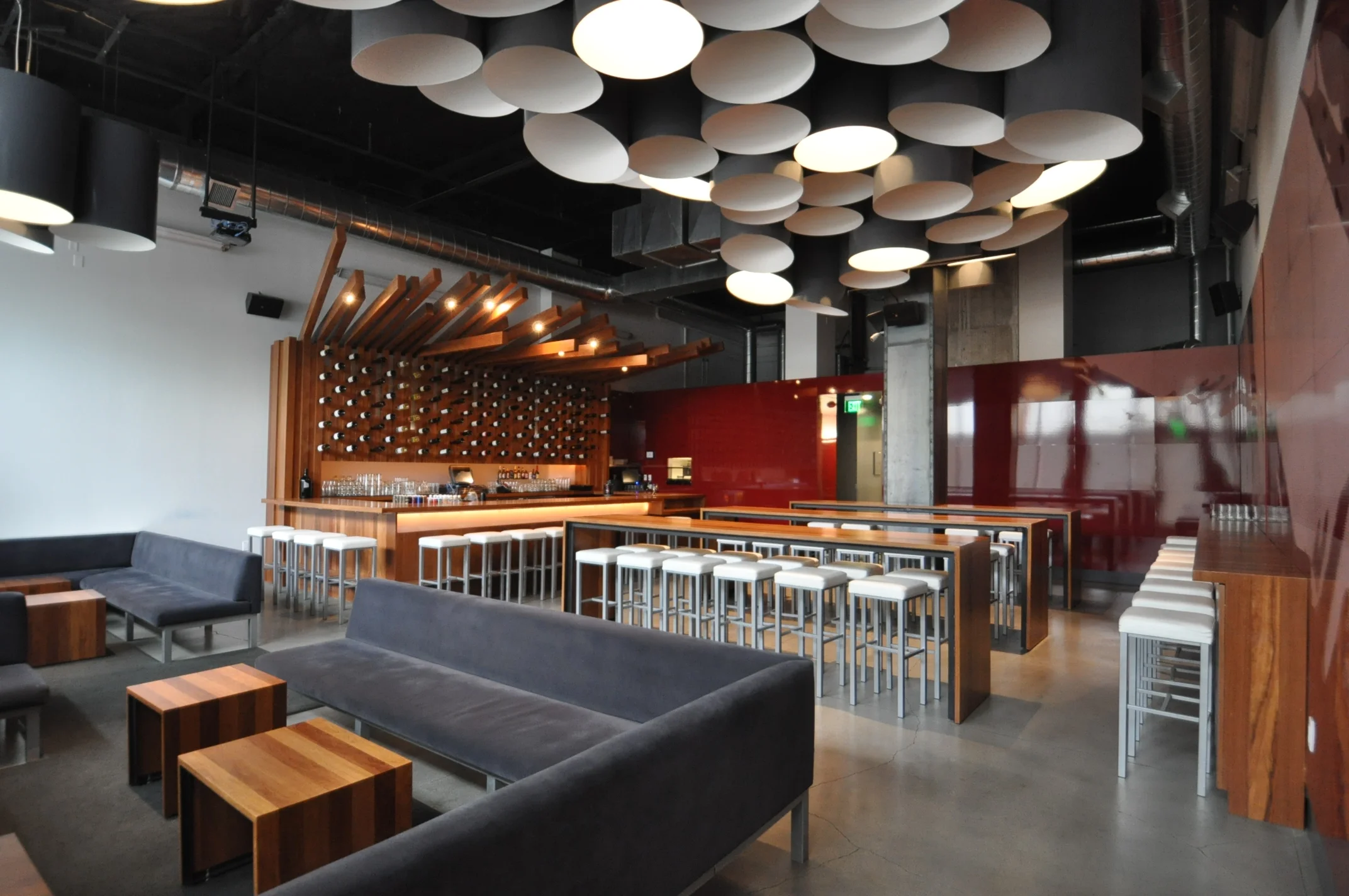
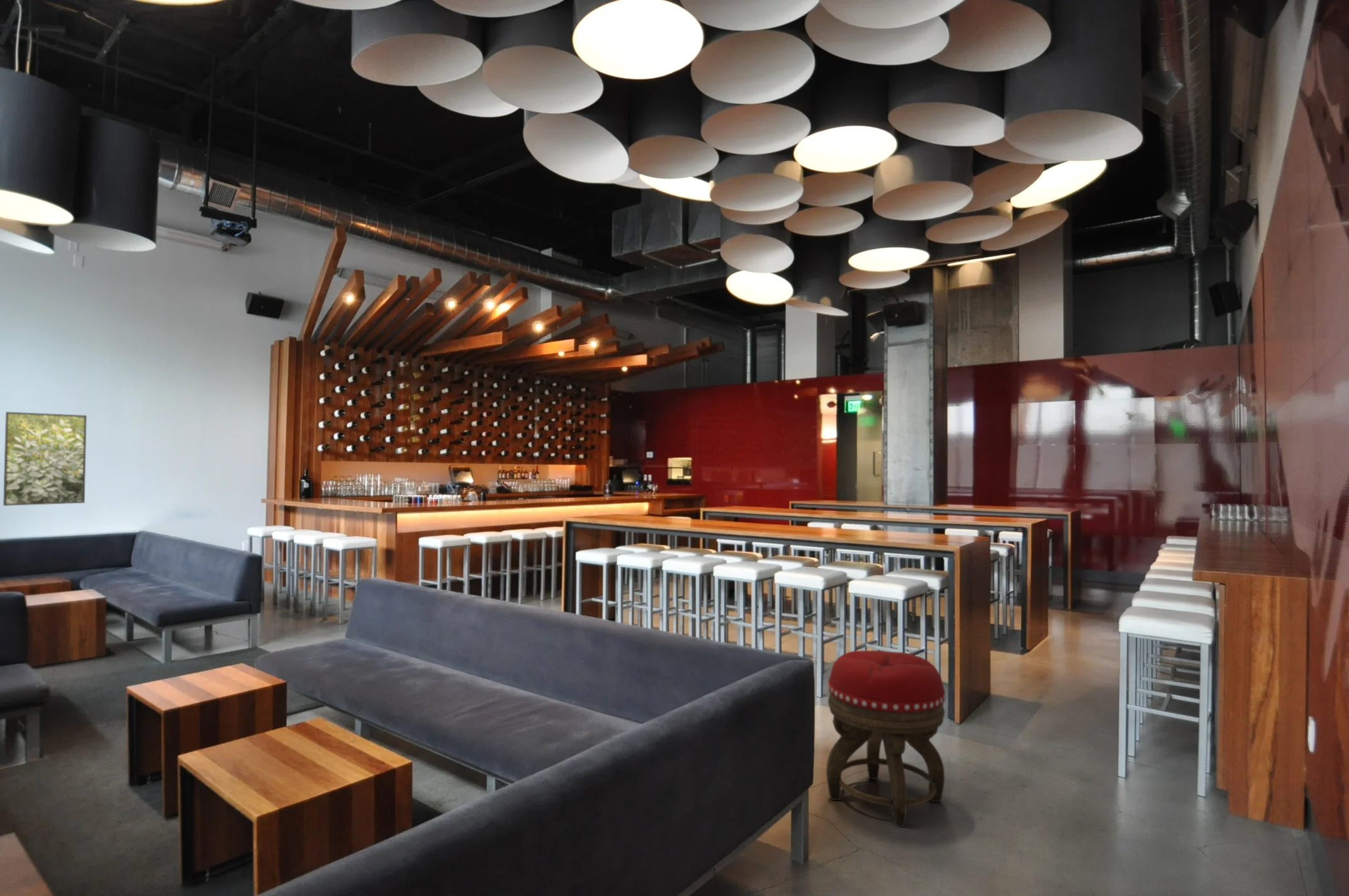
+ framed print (46, 459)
+ footstool (885, 728)
